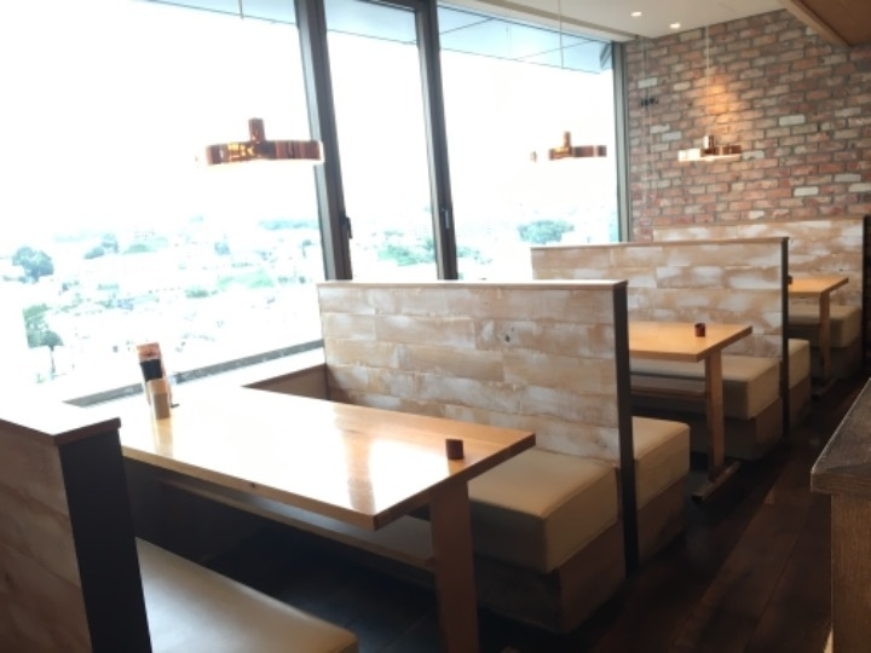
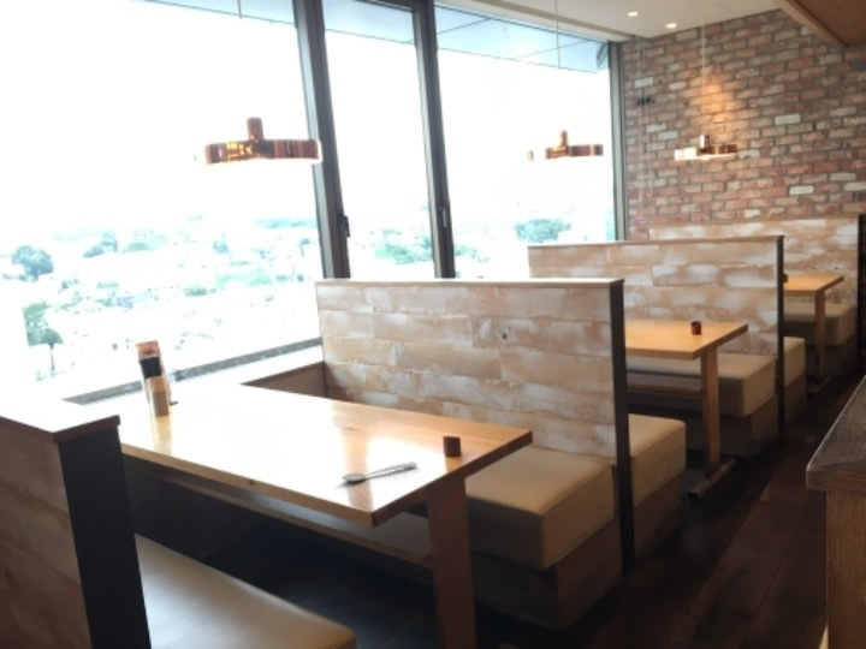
+ spoon (379, 470)
